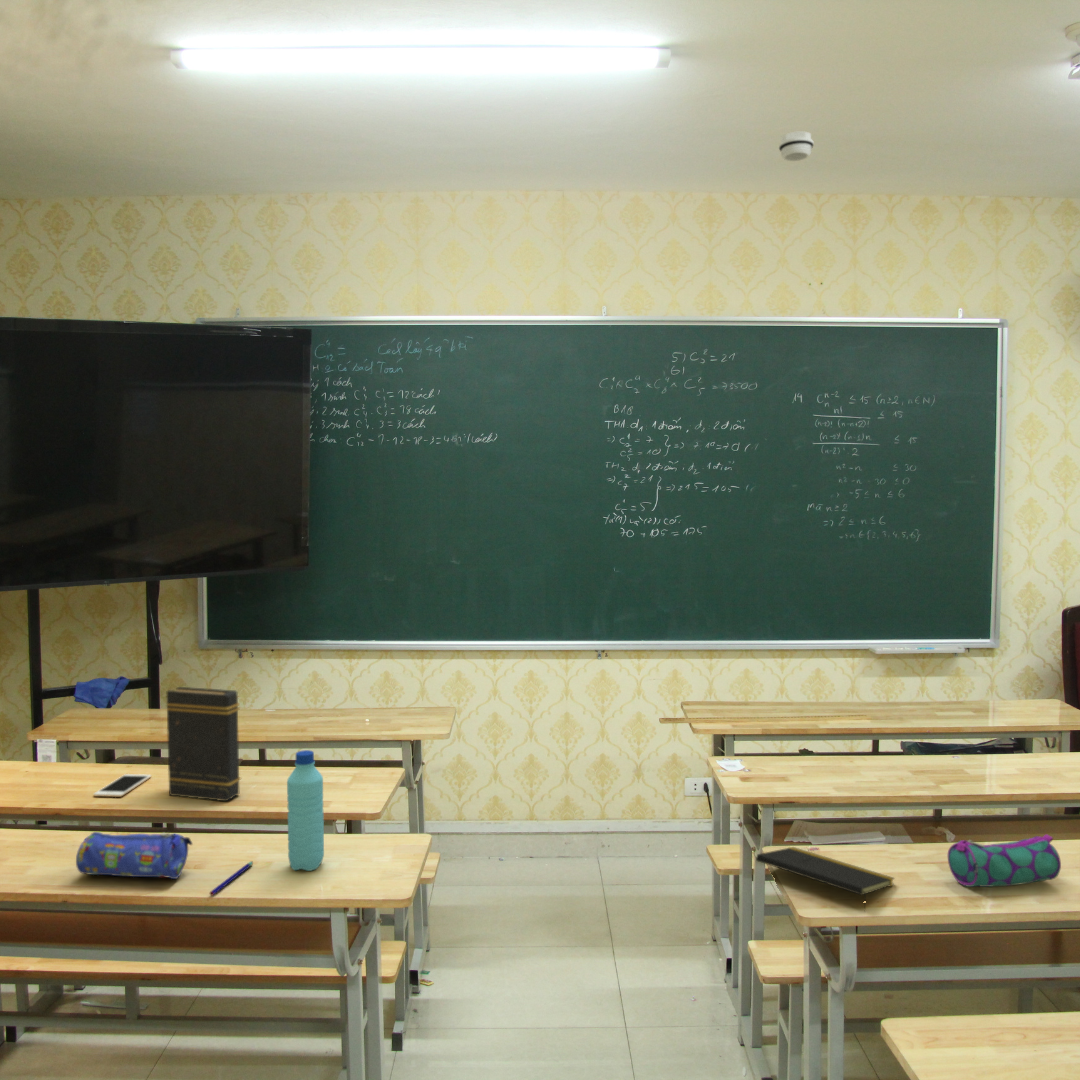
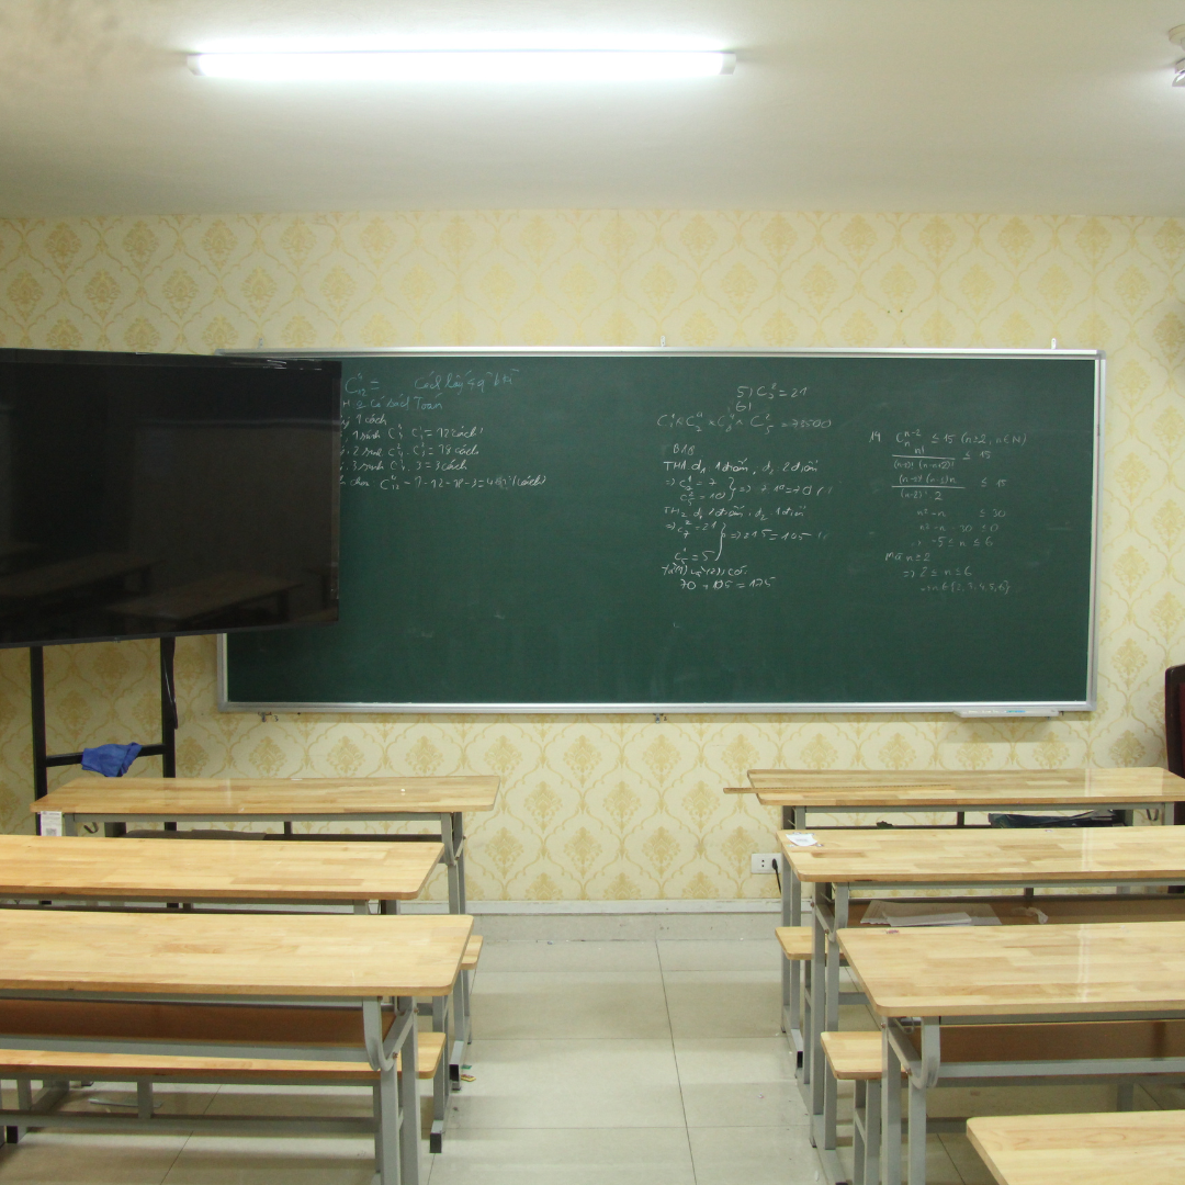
- cell phone (123, 785)
- water bottle (305, 809)
- smoke detector (796, 146)
- pencil case (1004, 860)
- pencil case (133, 853)
- notepad (824, 869)
- pen (232, 877)
- book (204, 743)
